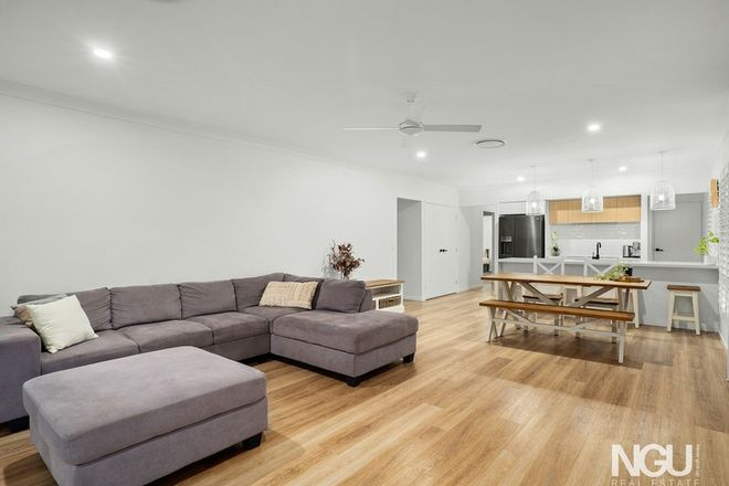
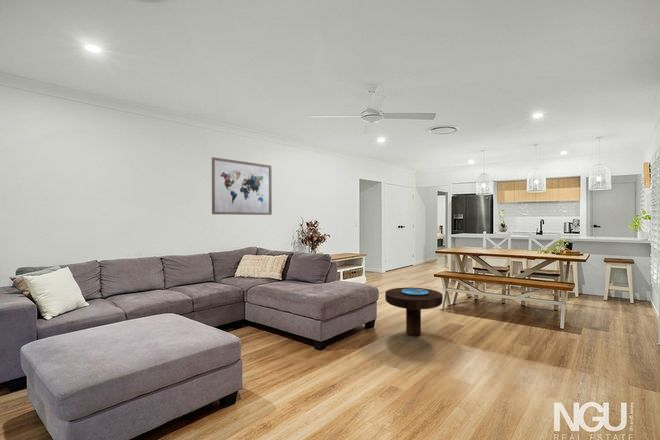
+ side table (413, 312)
+ wall art (243, 188)
